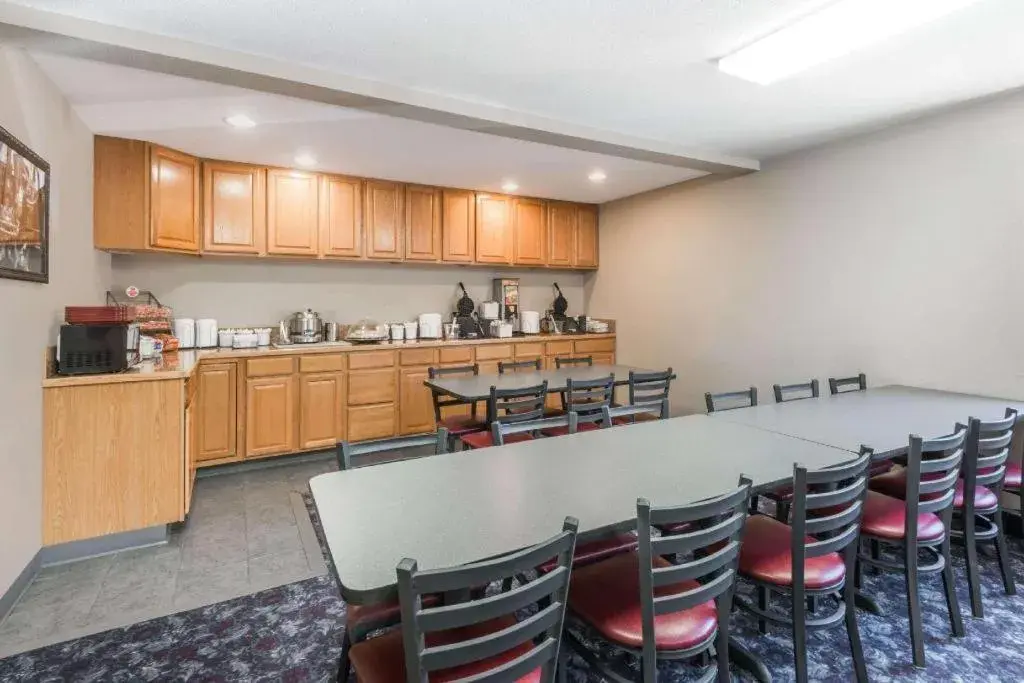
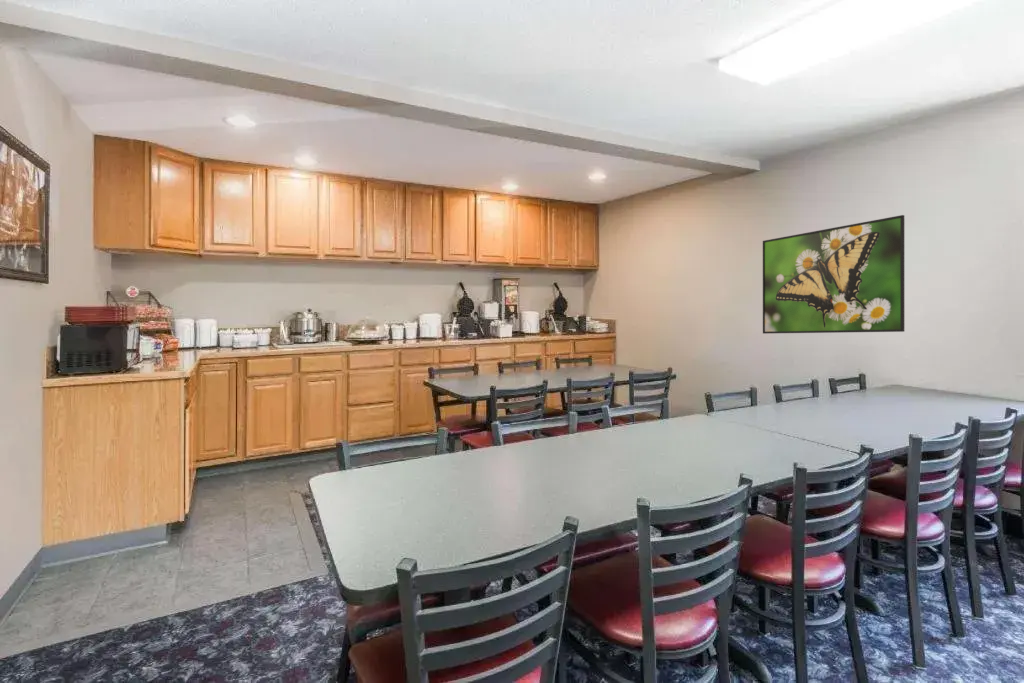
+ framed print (825, 281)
